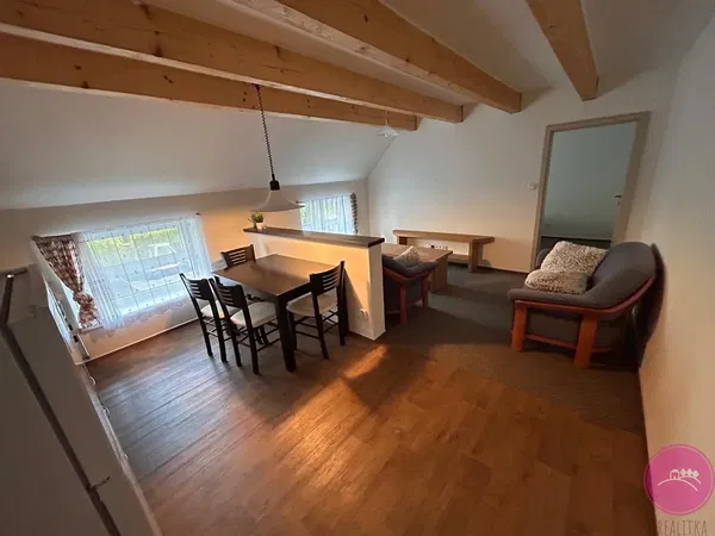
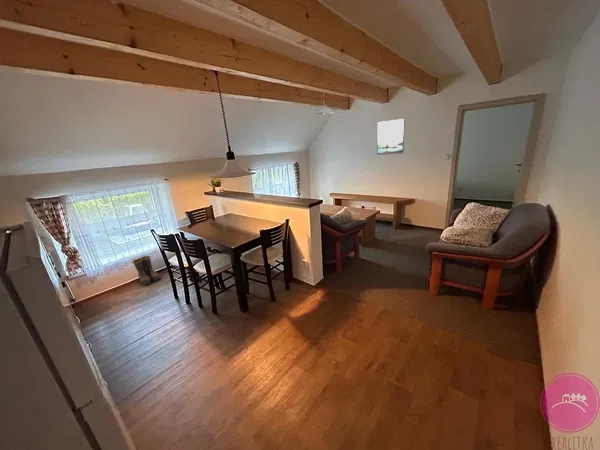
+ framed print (390, 137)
+ boots (146, 269)
